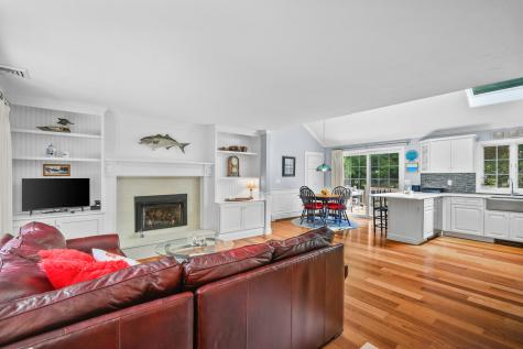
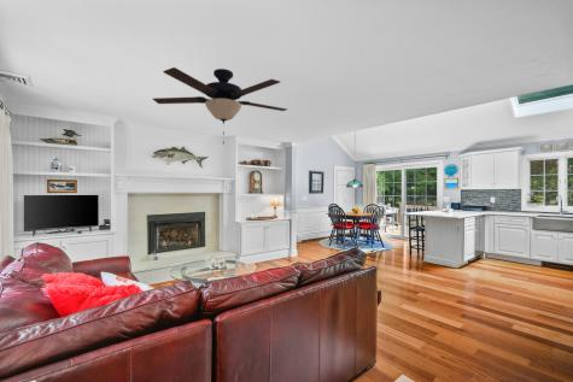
+ ceiling fan (223, 110)
